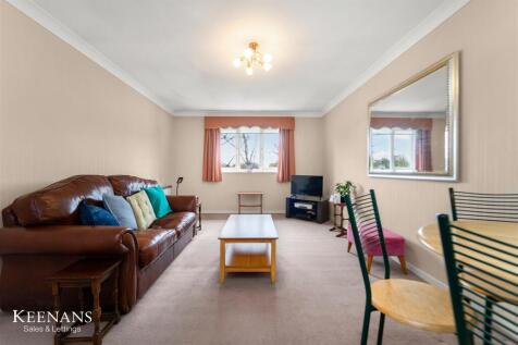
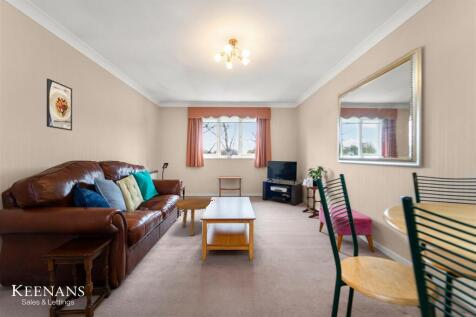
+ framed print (60, 106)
+ footstool (193, 215)
